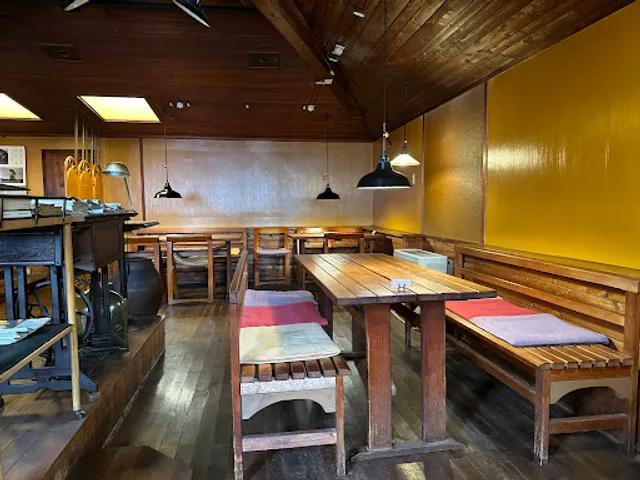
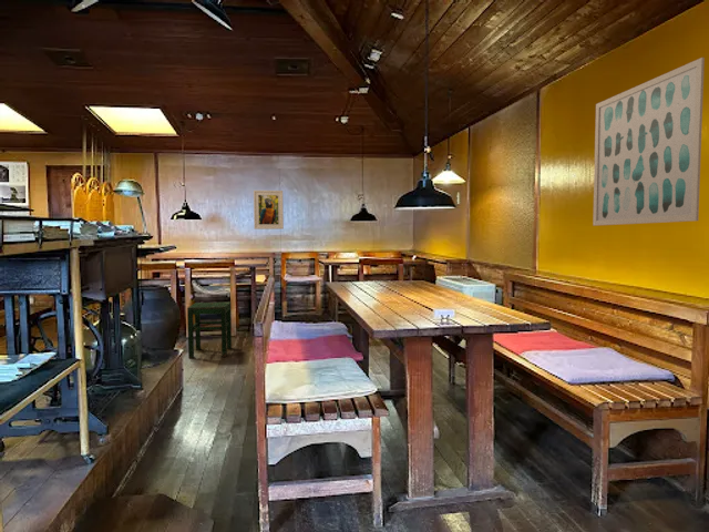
+ stool (210, 328)
+ wall art (639, 154)
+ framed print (268, 209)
